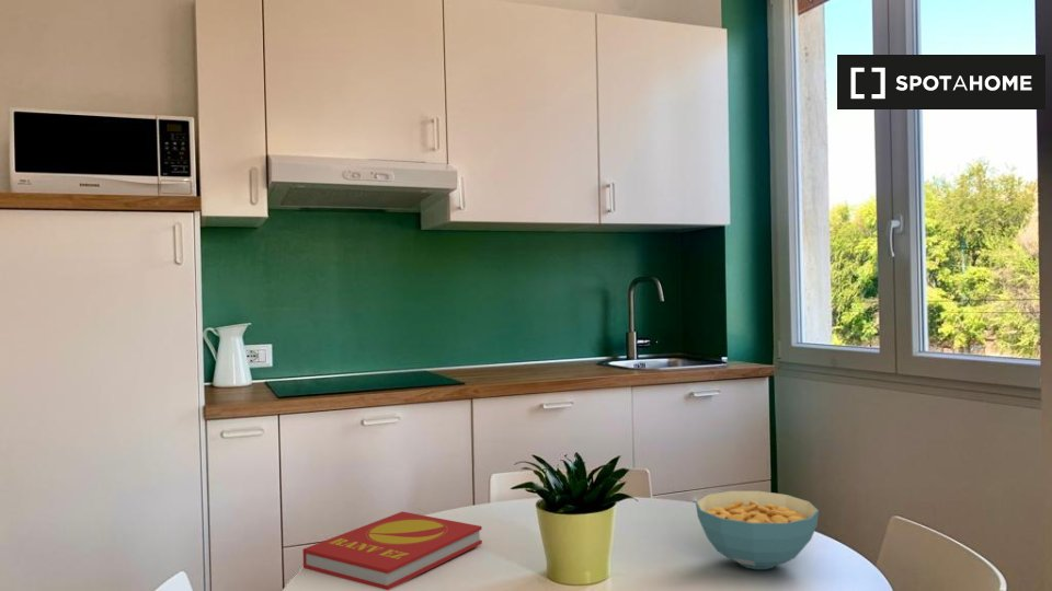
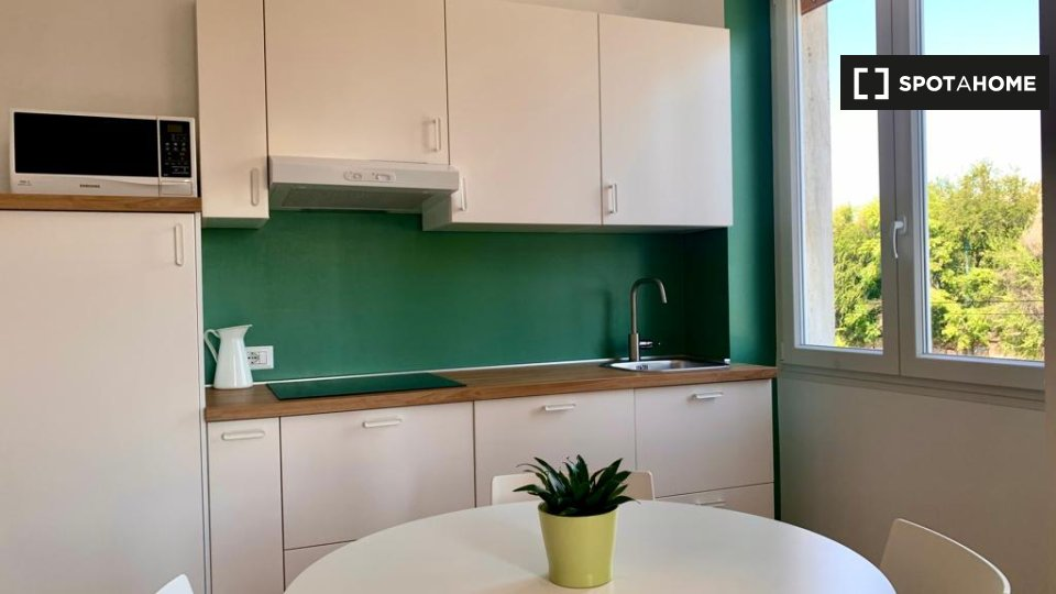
- book (396, 546)
- cereal bowl (755, 534)
